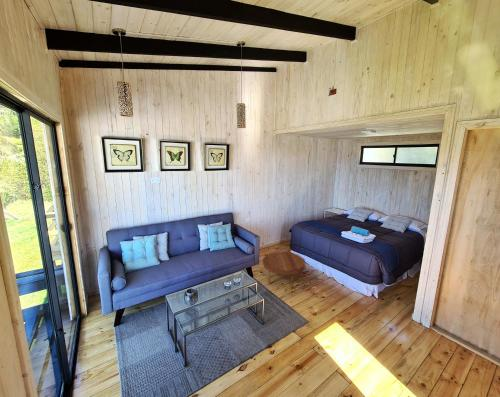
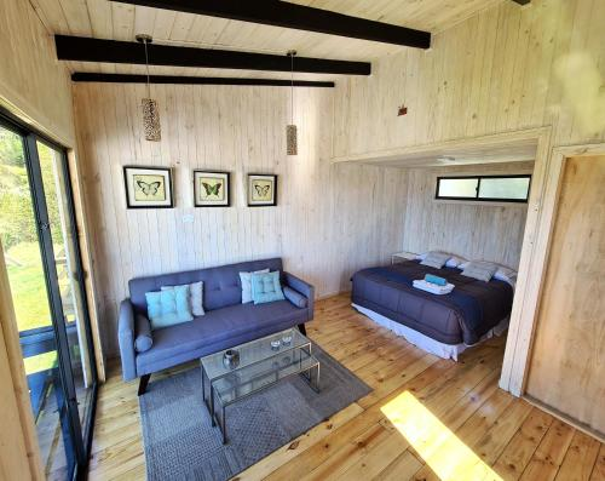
- side table (283, 269)
